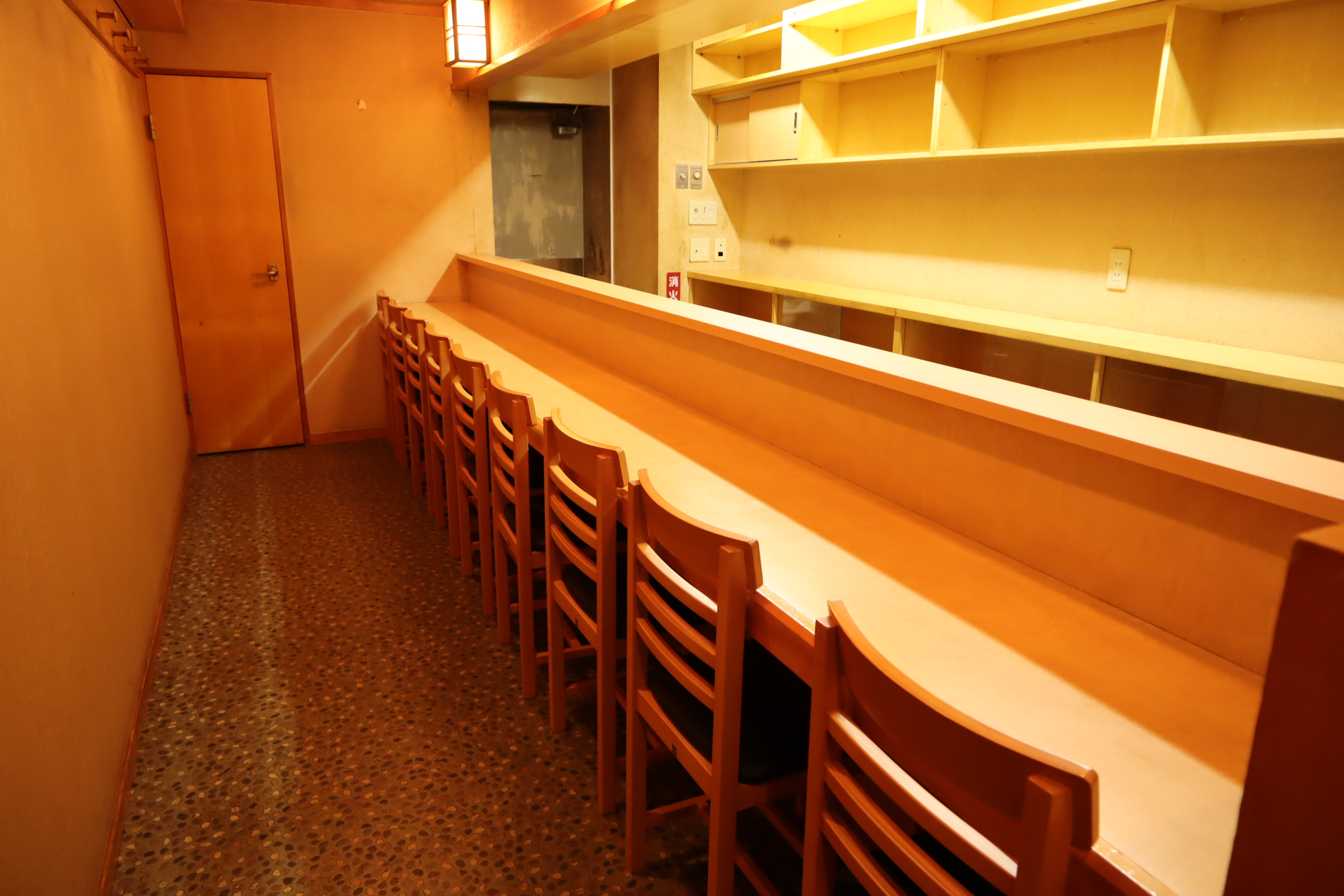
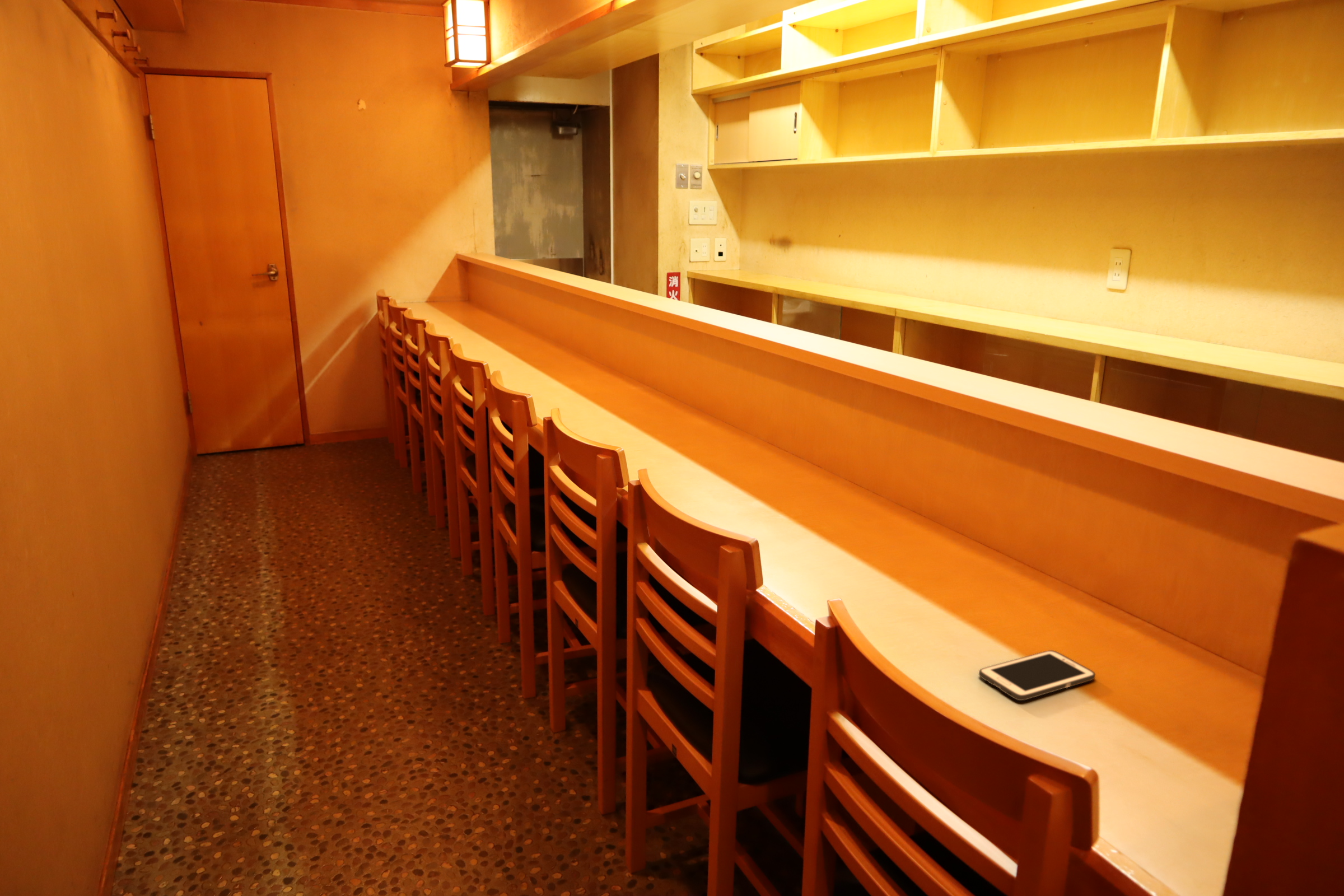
+ cell phone (1037, 674)
